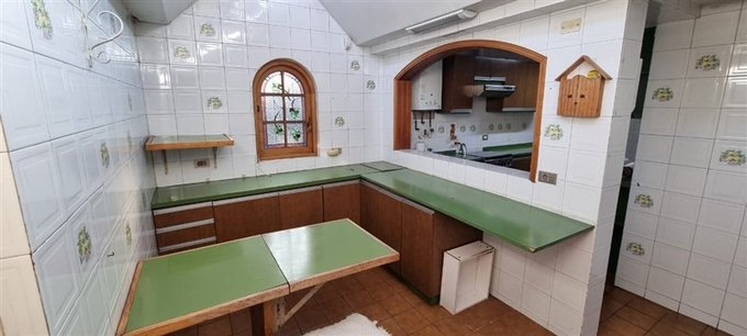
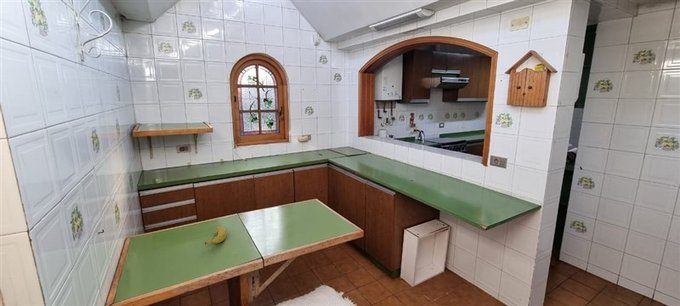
+ banana (216, 236)
